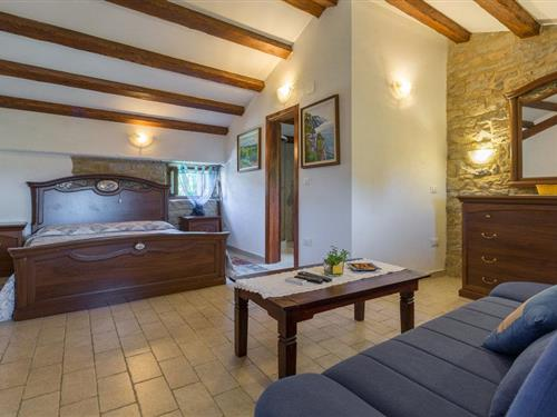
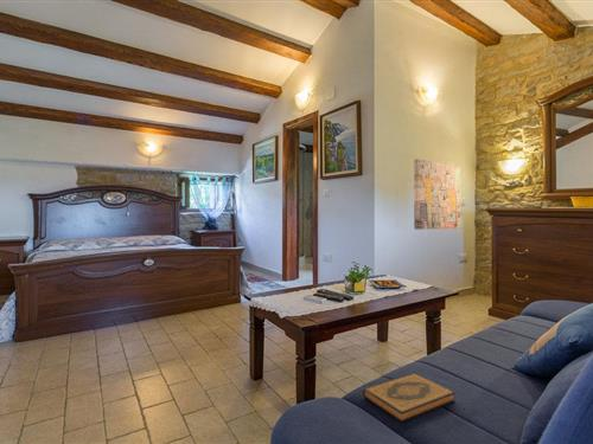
+ hardback book (408, 394)
+ wall art (438, 195)
